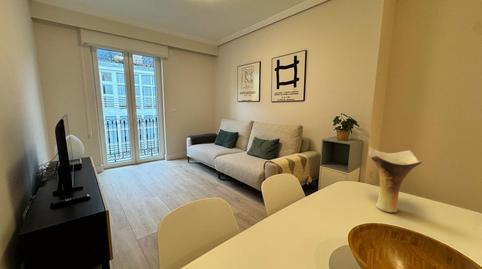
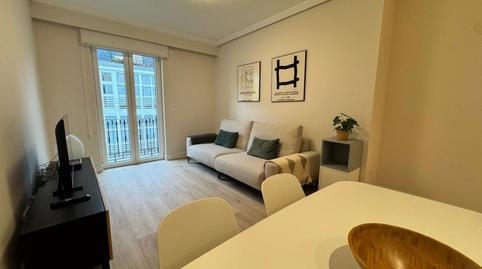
- vase (390, 181)
